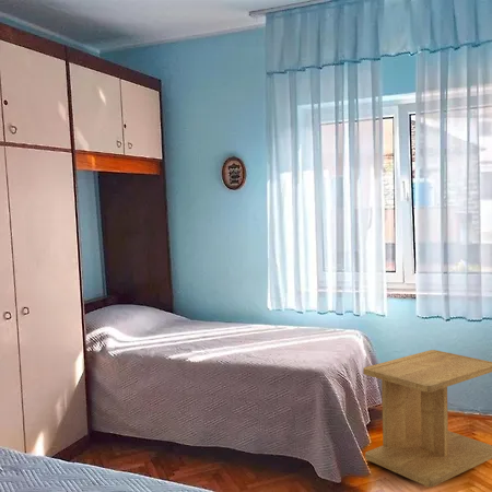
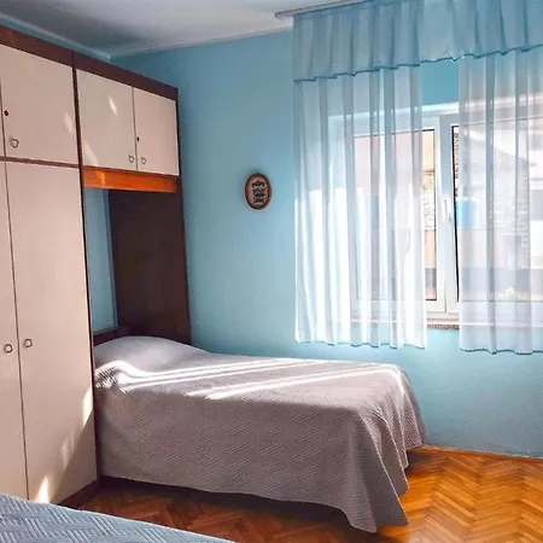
- side table (431, 412)
